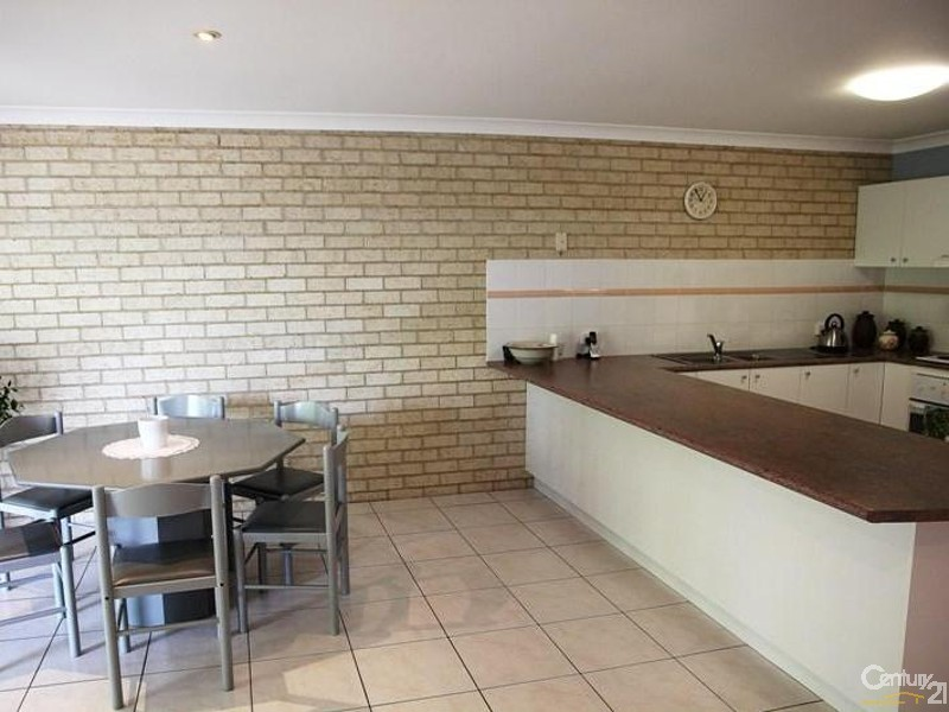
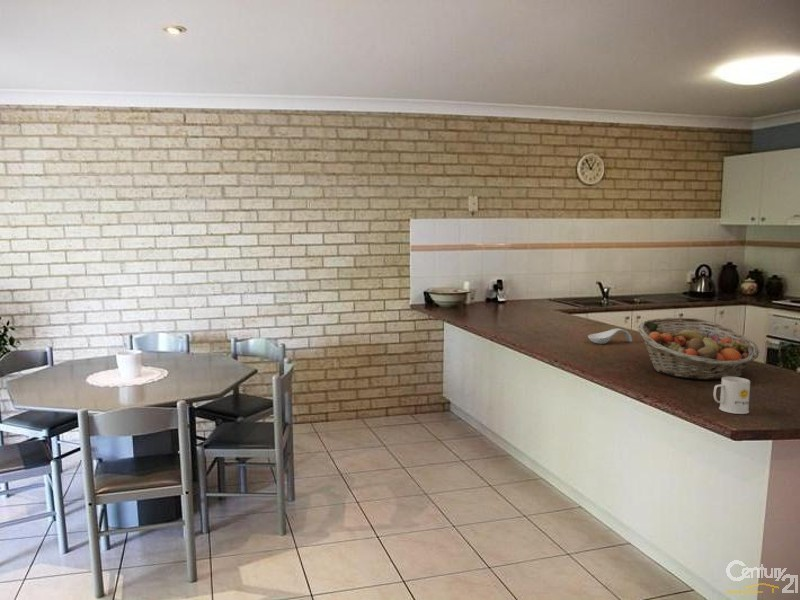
+ spoon rest (609, 335)
+ fruit basket (695, 347)
+ mug (731, 395)
